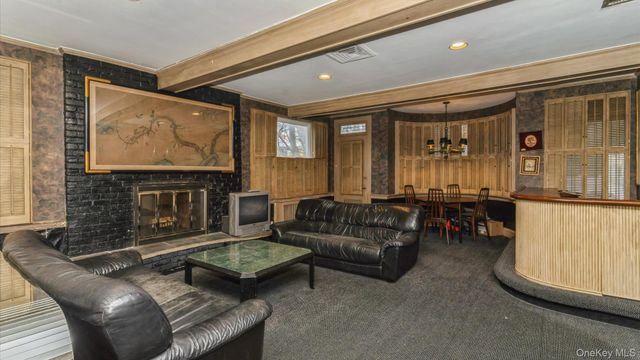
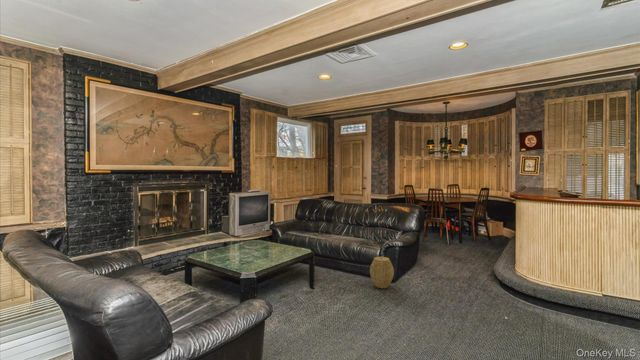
+ woven basket (381, 271)
